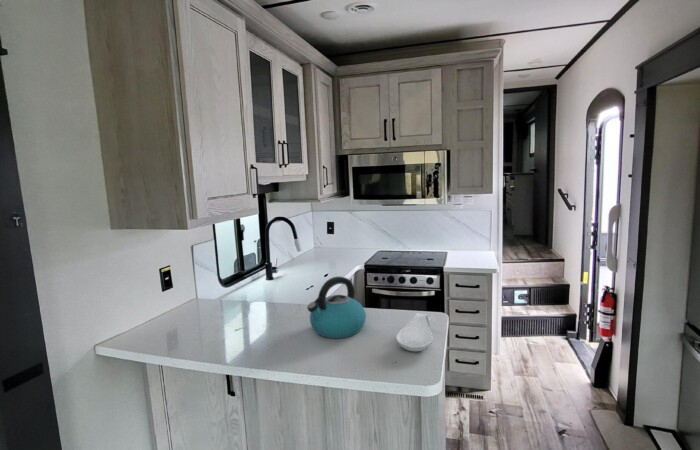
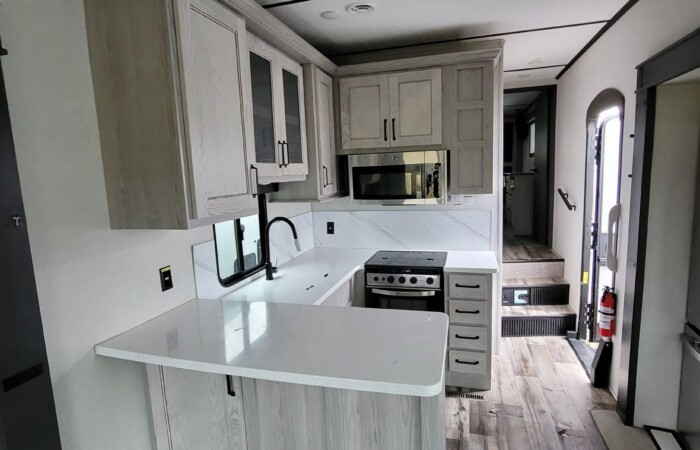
- spoon rest (417, 330)
- kettle (334, 304)
